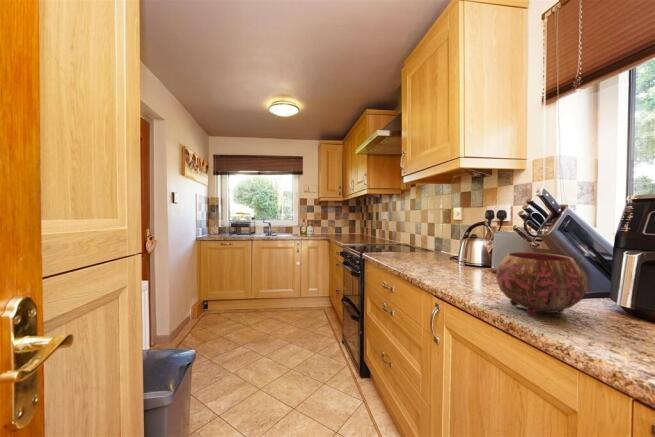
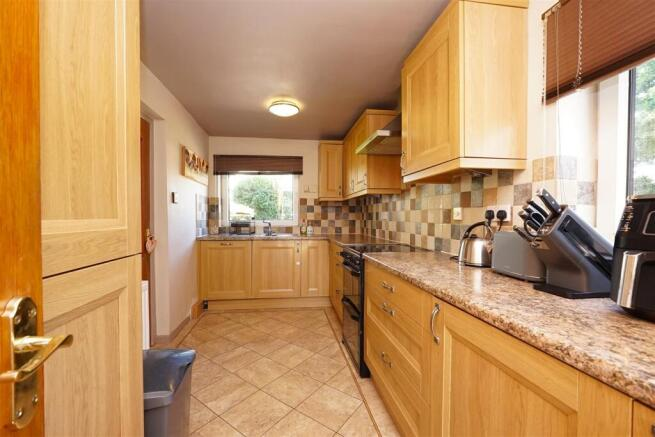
- bowl (537, 283)
